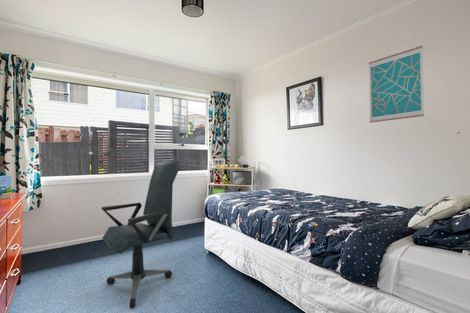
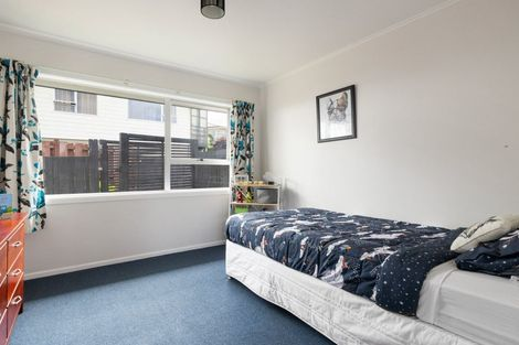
- wall art (394, 87)
- office chair (142, 224)
